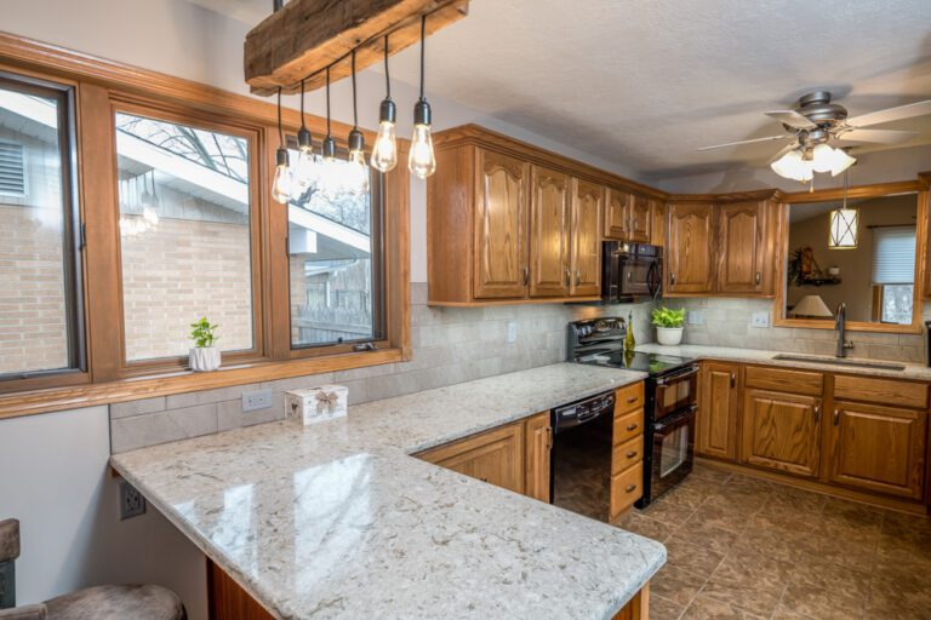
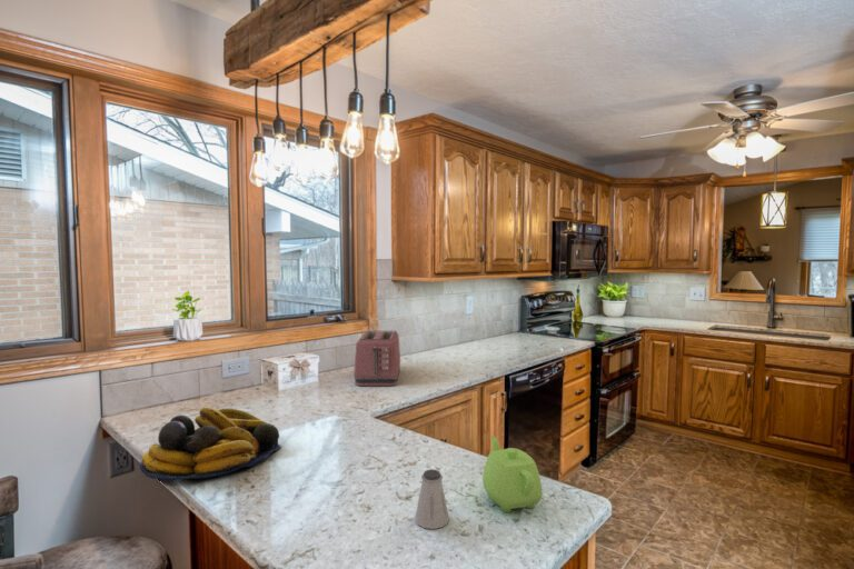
+ fruit bowl (212, 432)
+ toaster (378, 356)
+ teapot (509, 473)
+ saltshaker (431, 496)
